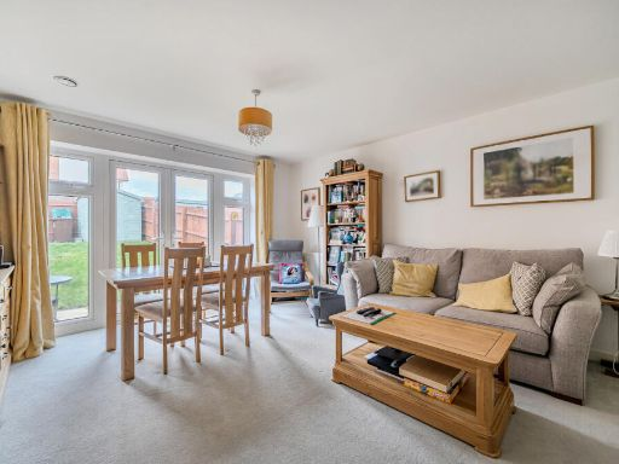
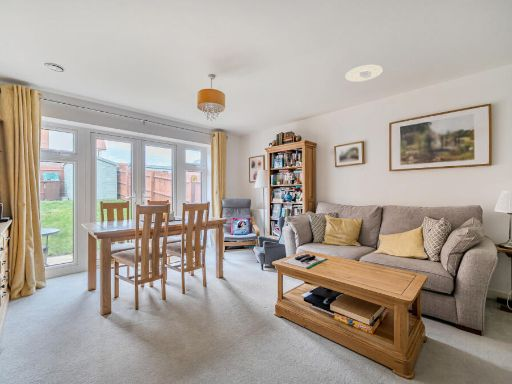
+ recessed light (363, 72)
